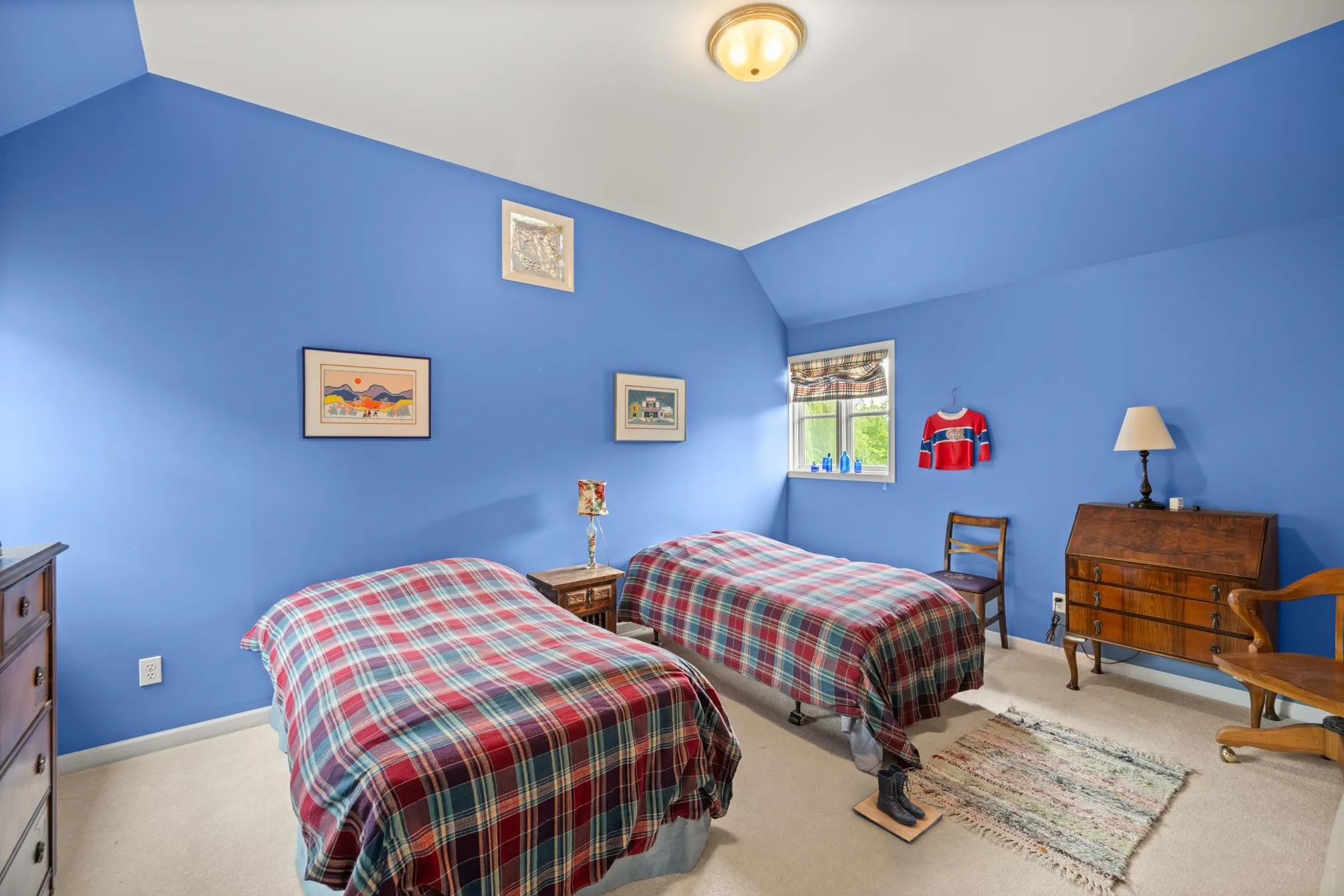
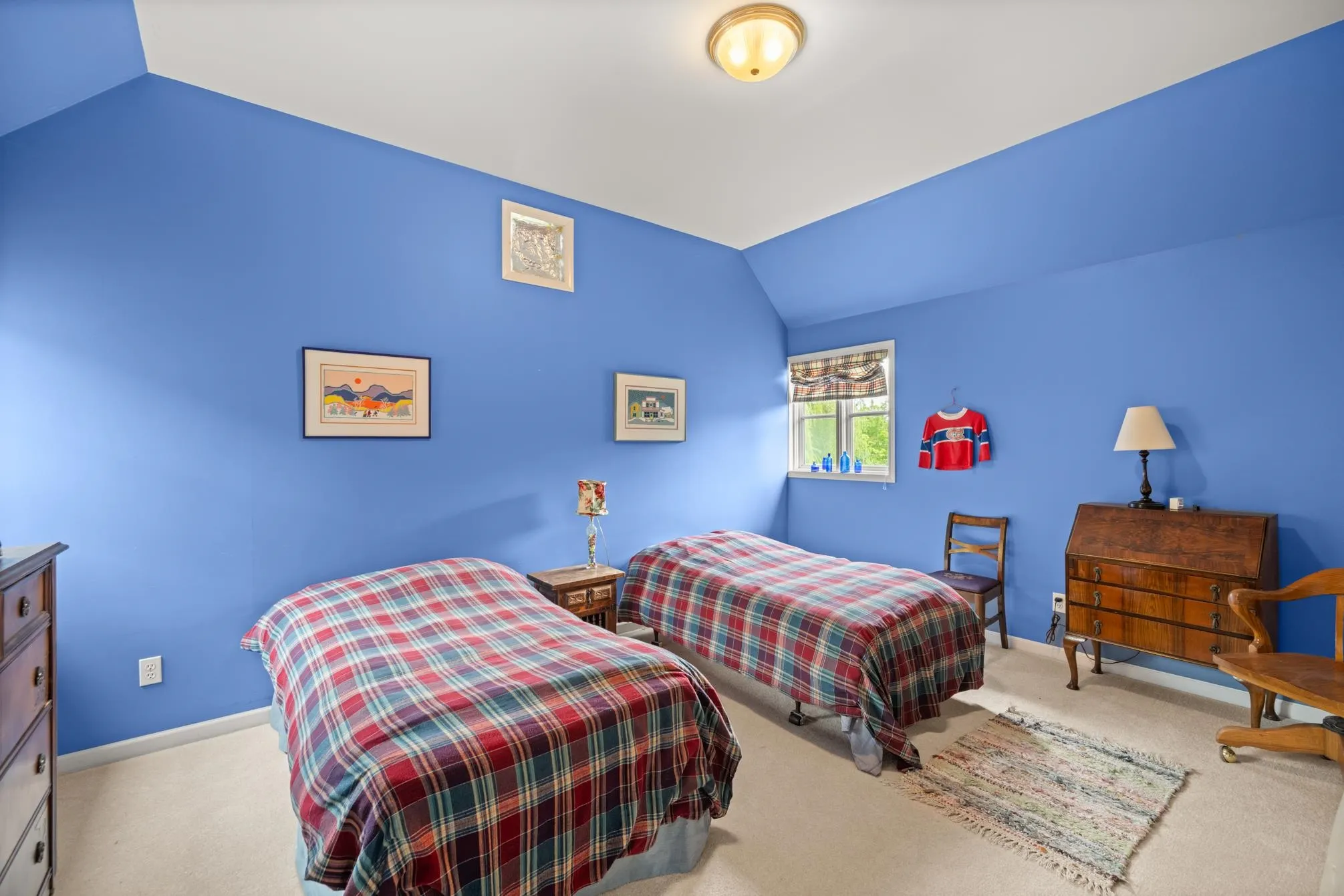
- boots (897, 794)
